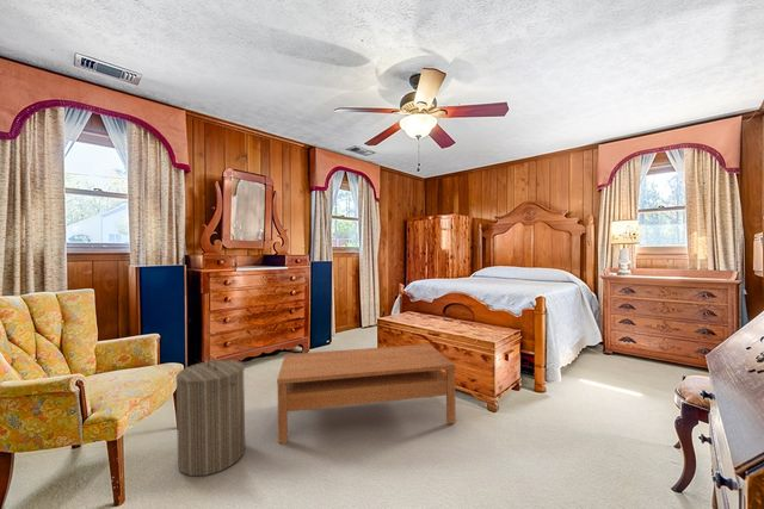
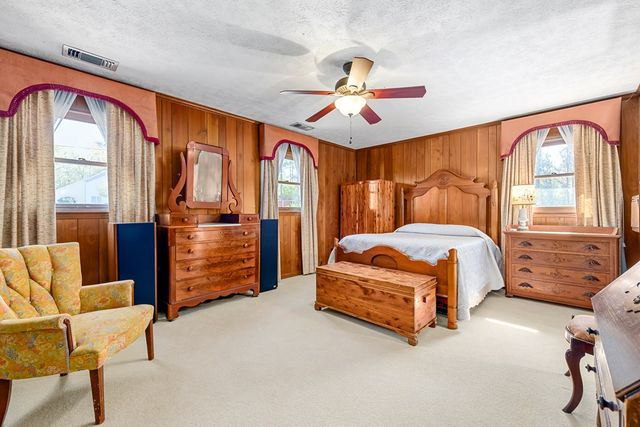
- coffee table (365, 386)
- laundry hamper (211, 405)
